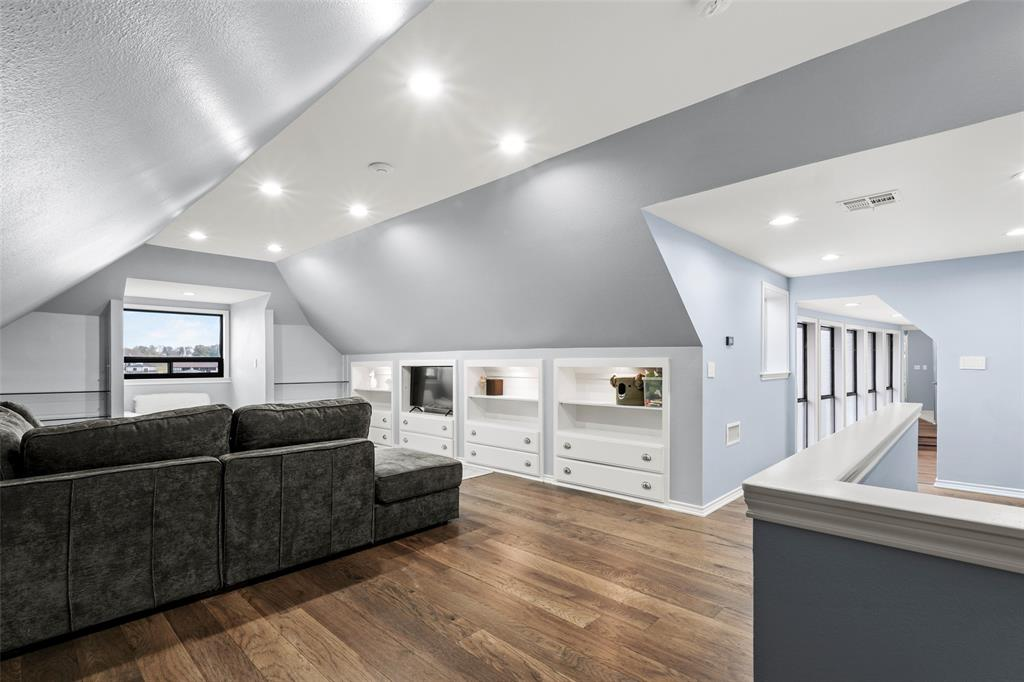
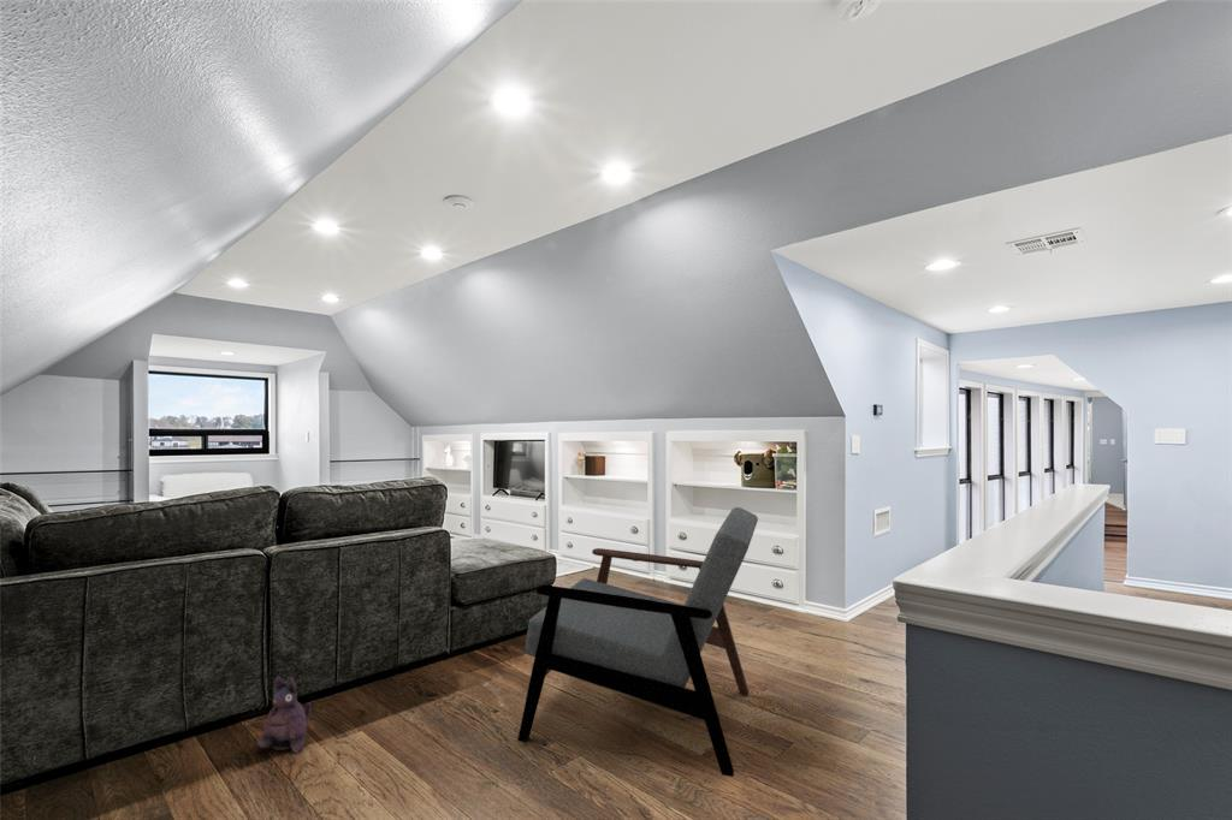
+ armchair (647, 613)
+ plush toy (291, 707)
